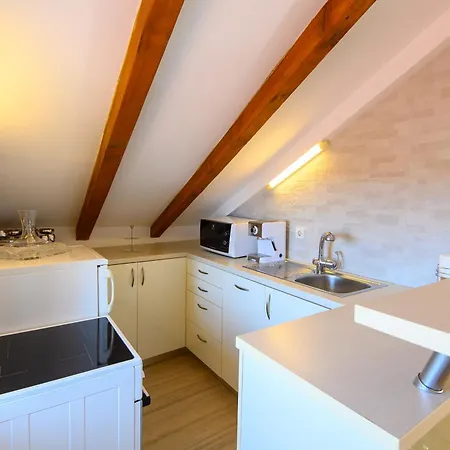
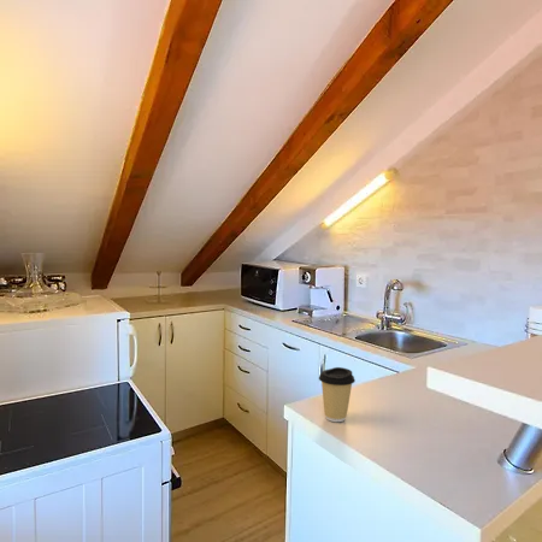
+ coffee cup (336, 394)
